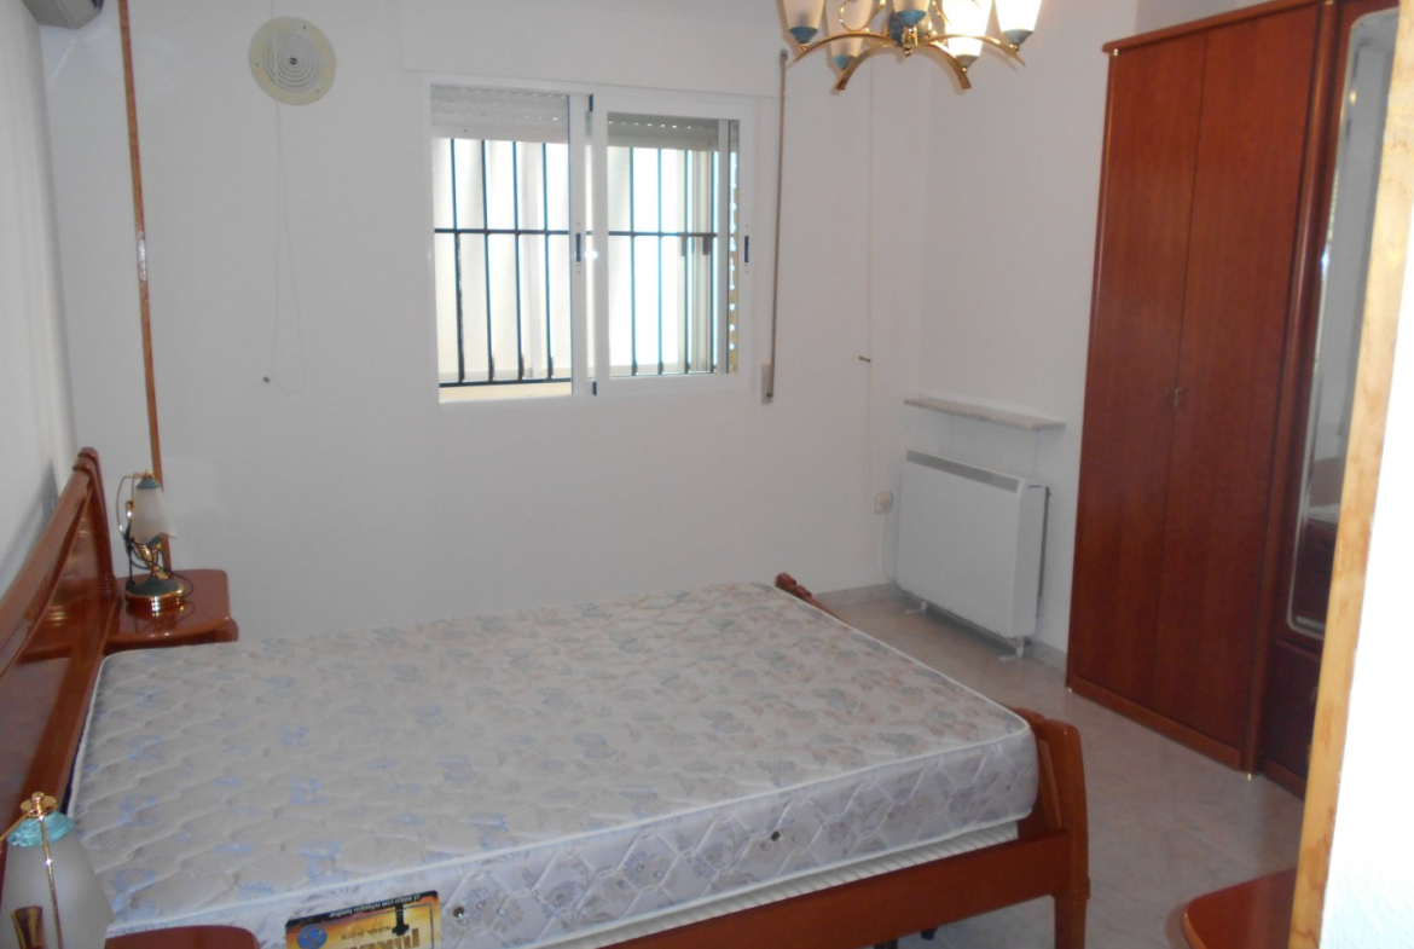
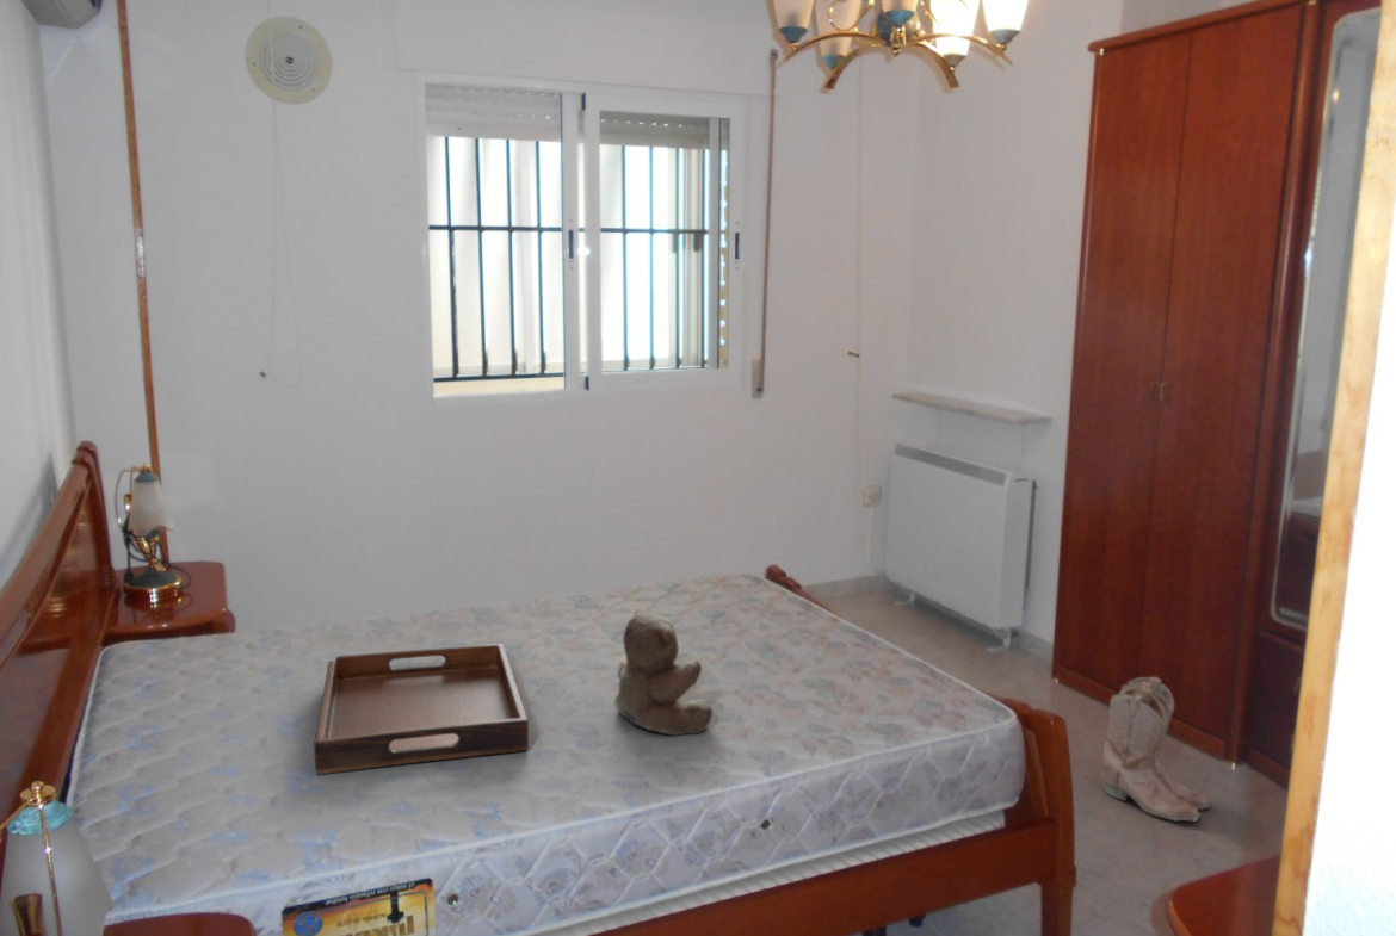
+ serving tray (421, 700)
+ boots (1159, 743)
+ teddy bear (666, 663)
